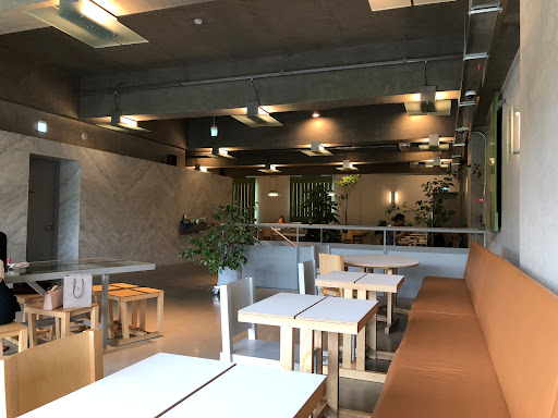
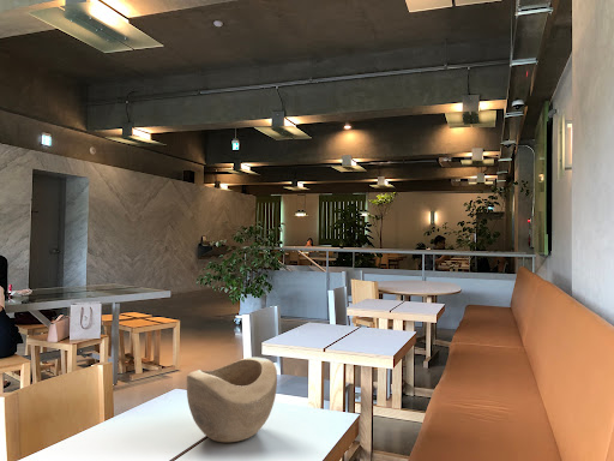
+ decorative bowl (231, 399)
